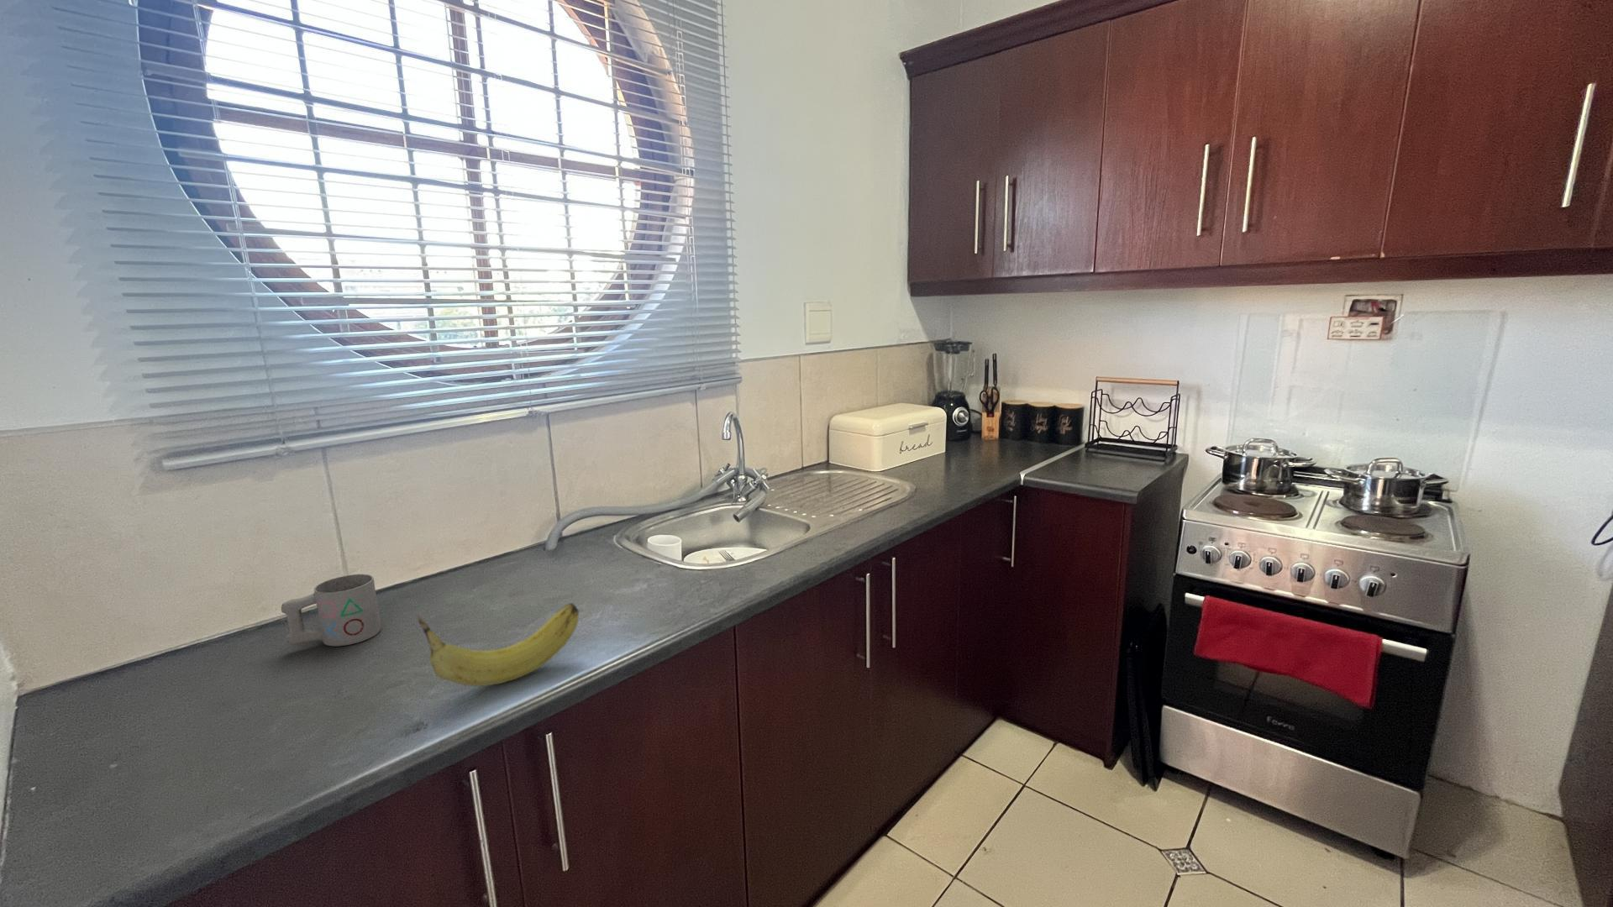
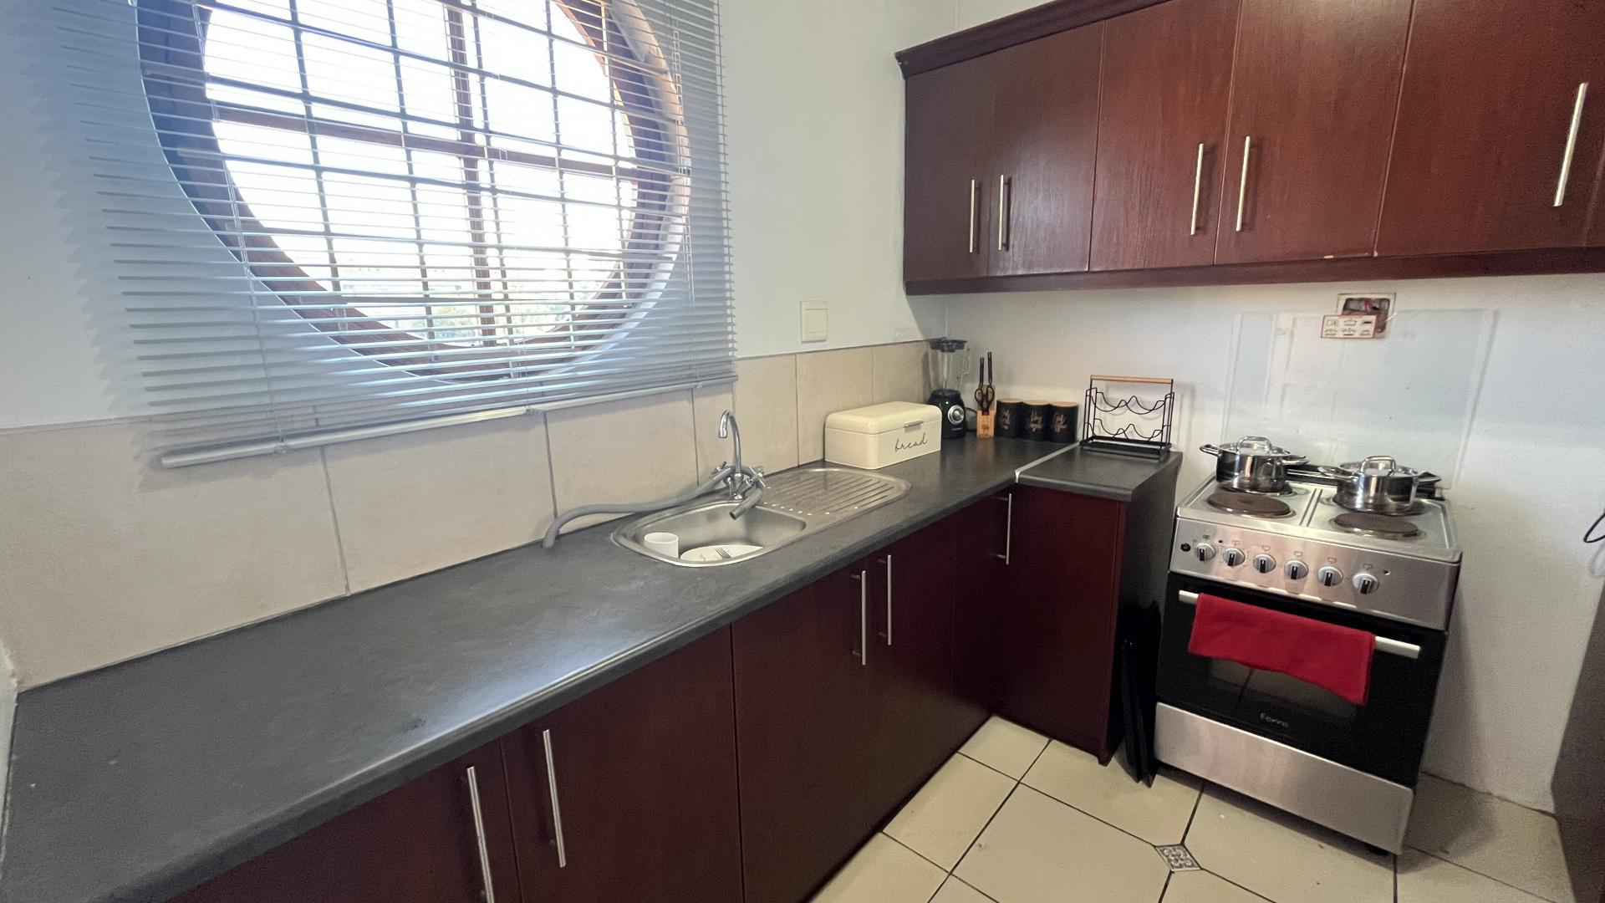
- fruit (510, 646)
- mug (332, 614)
